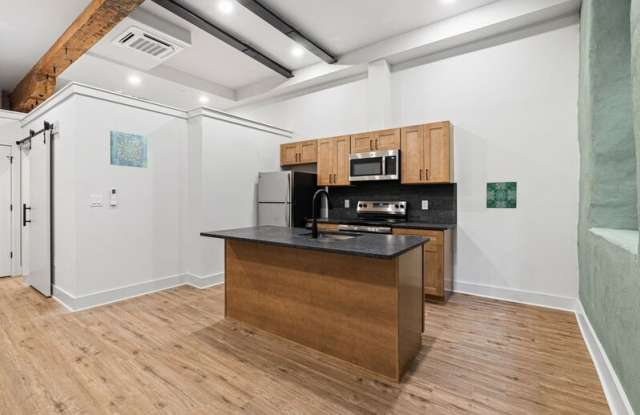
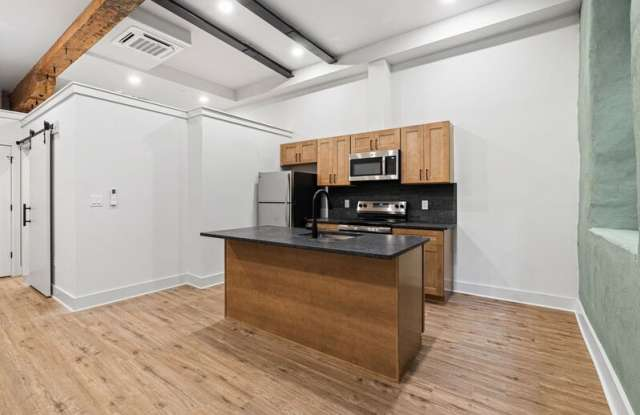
- wall art (129, 149)
- wall art (501, 195)
